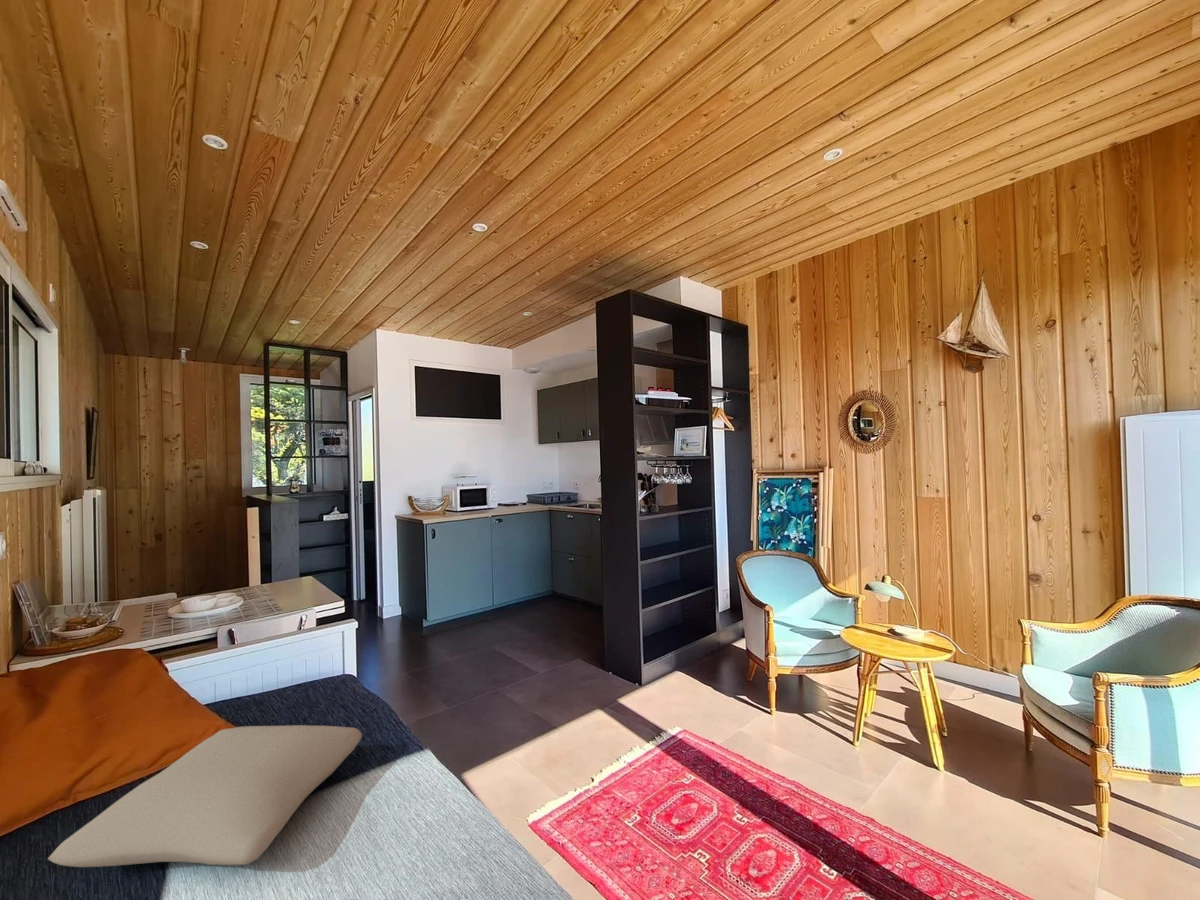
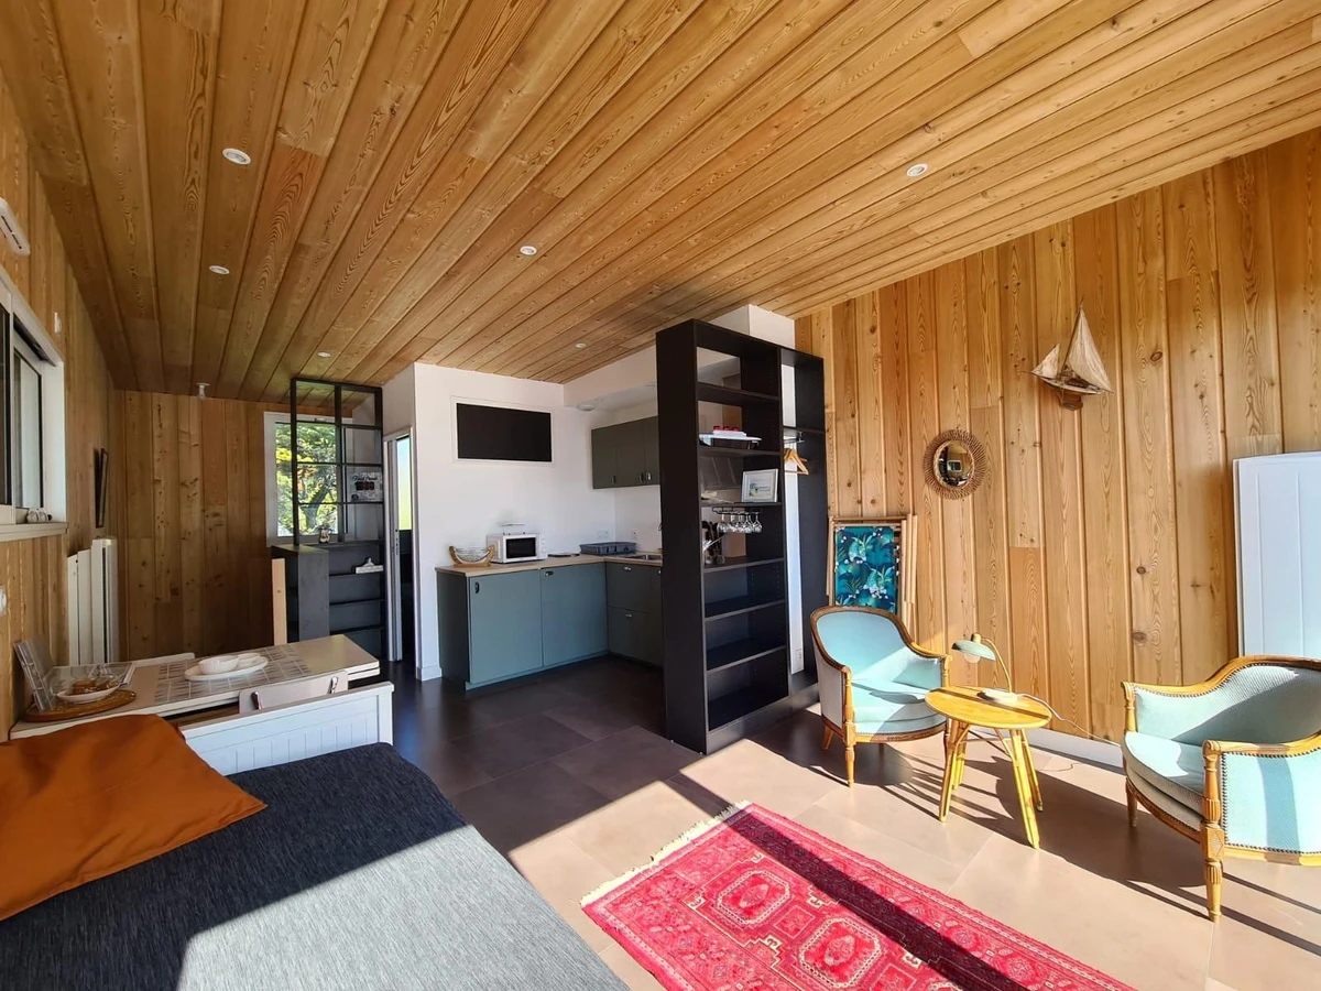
- cushion (233, 785)
